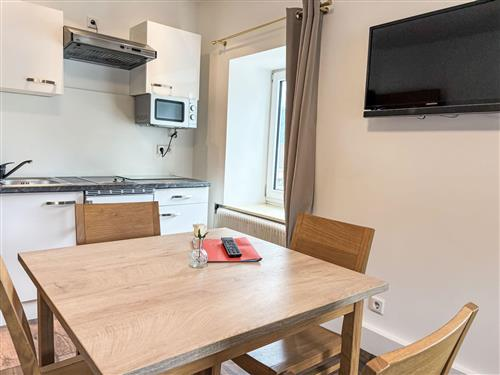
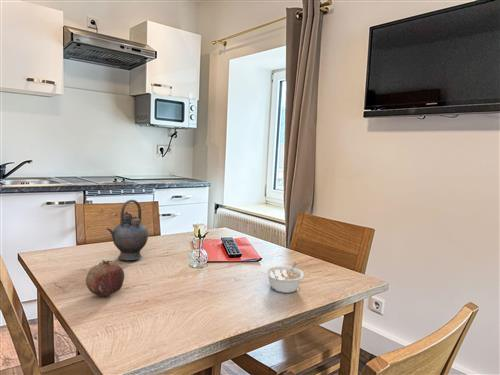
+ teapot (126, 229)
+ legume (284, 277)
+ fruit (105, 277)
